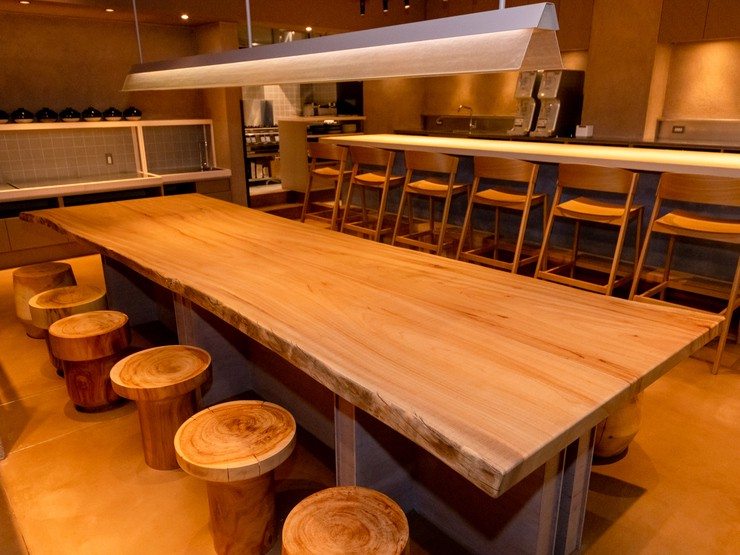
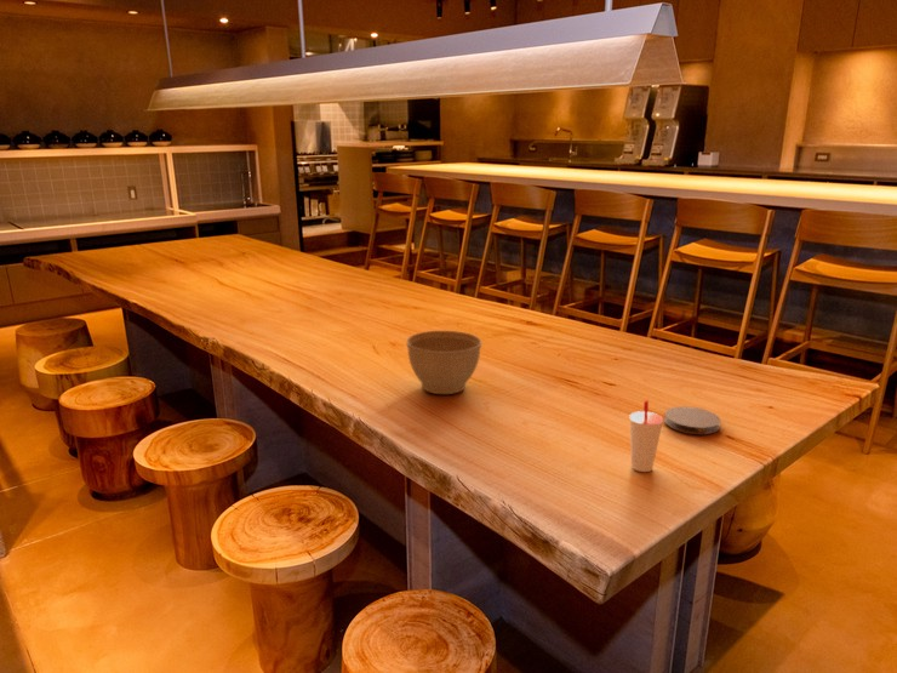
+ planter bowl (444, 364)
+ cup (645, 434)
+ coaster (691, 420)
